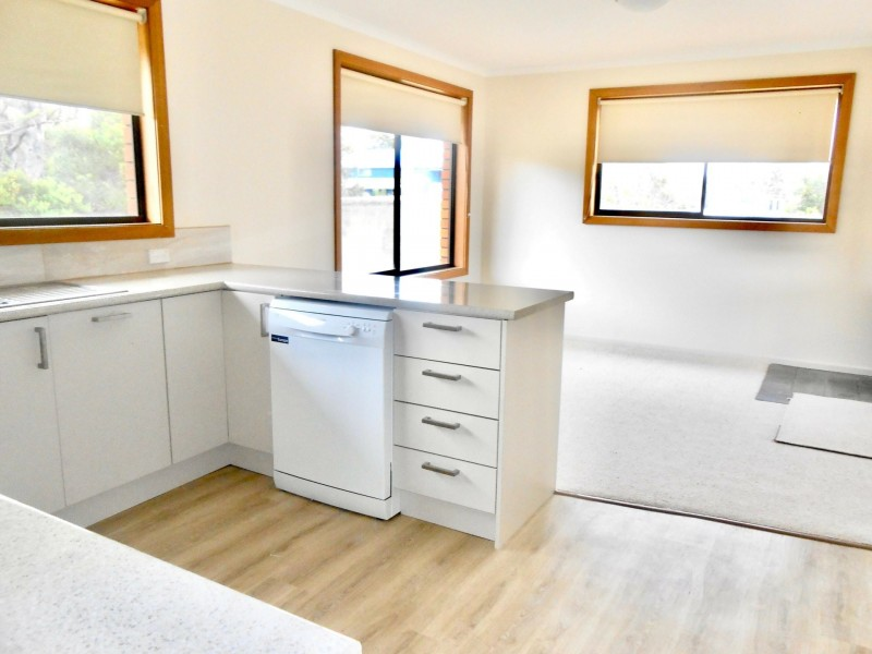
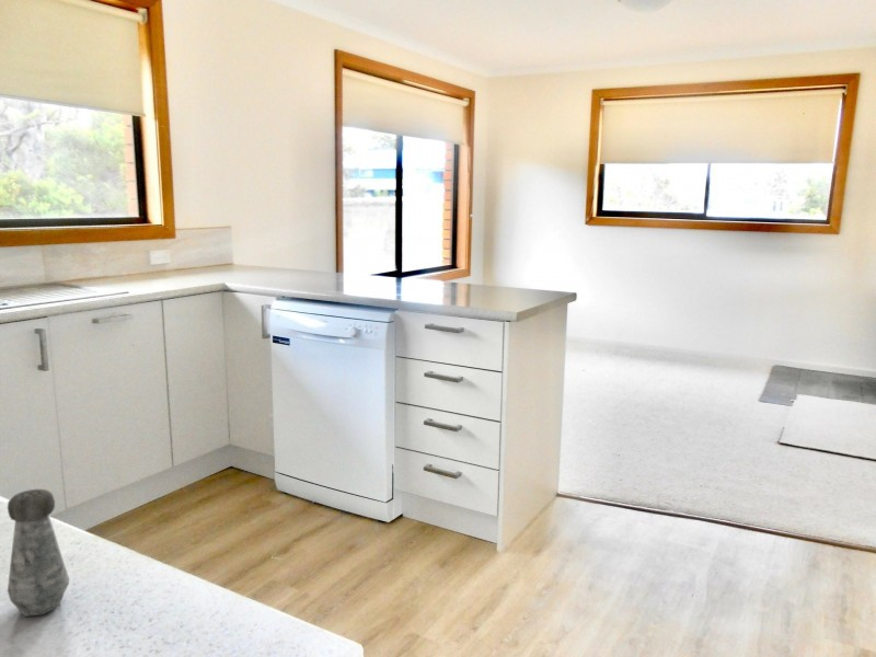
+ salt shaker (35, 550)
